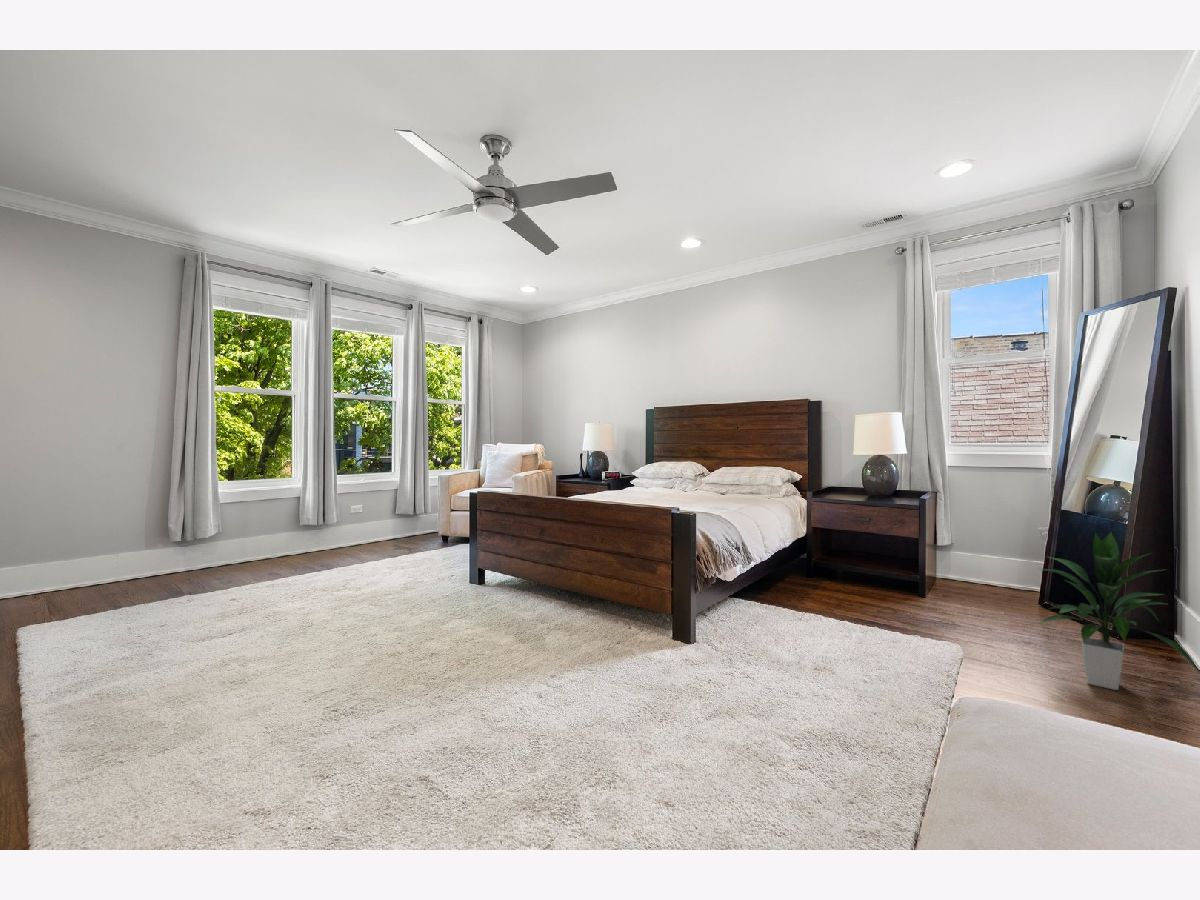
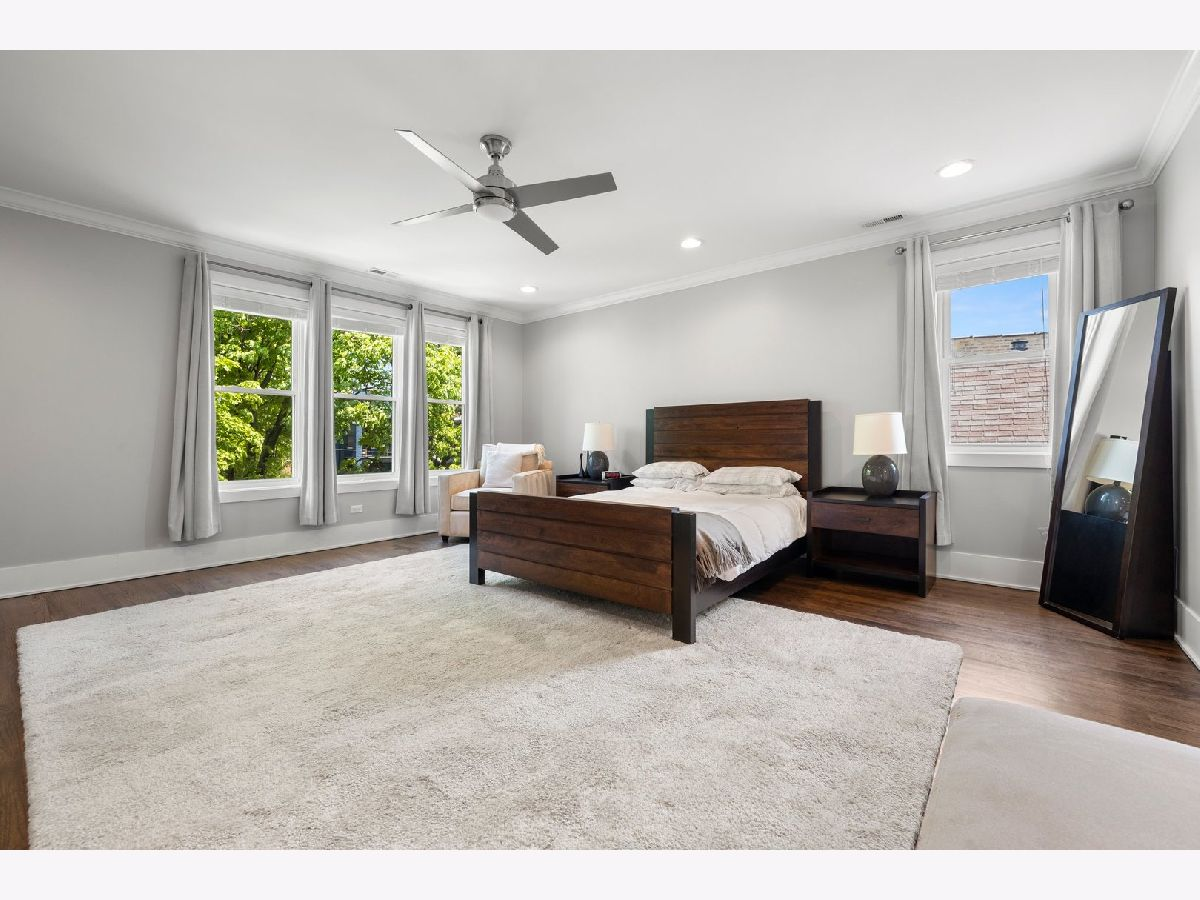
- indoor plant (1108, 610)
